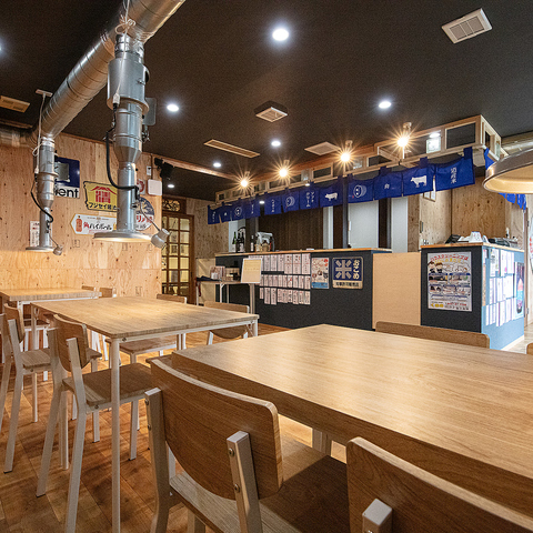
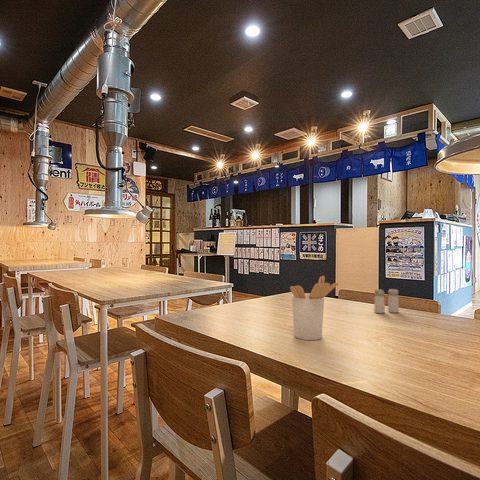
+ salt and pepper shaker (388, 300)
+ utensil holder (313, 307)
